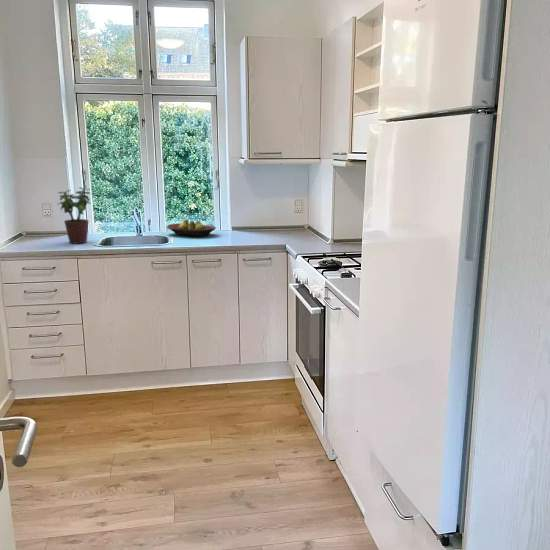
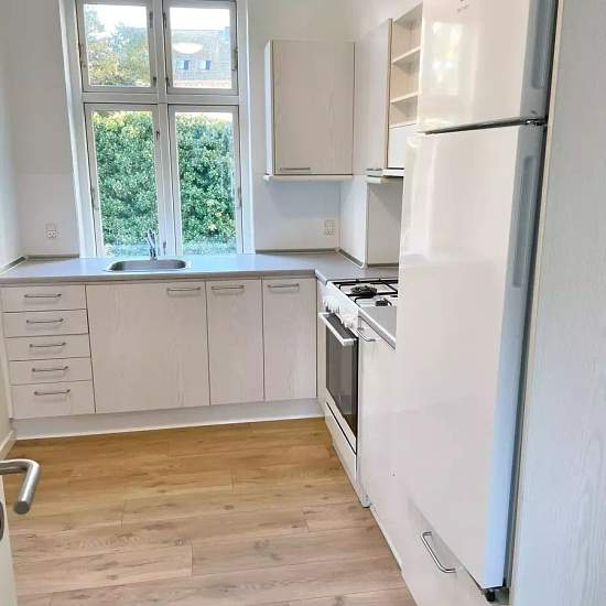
- fruit bowl (191, 227)
- potted plant (78, 215)
